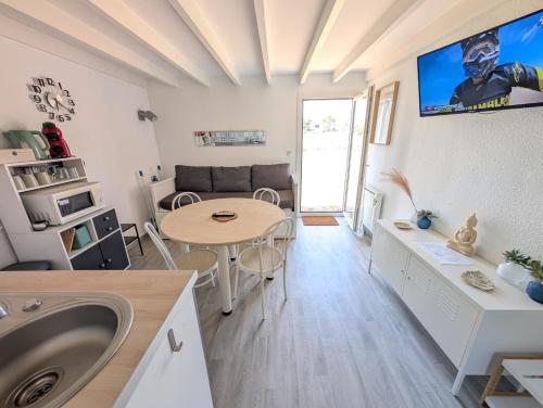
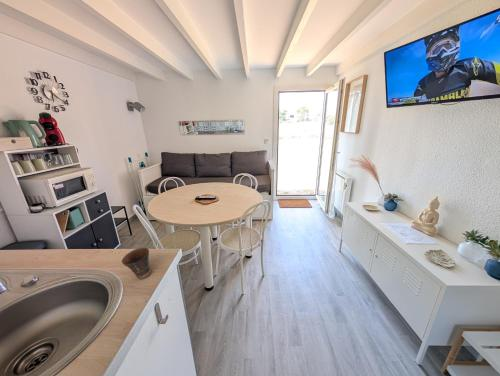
+ cup (137, 265)
